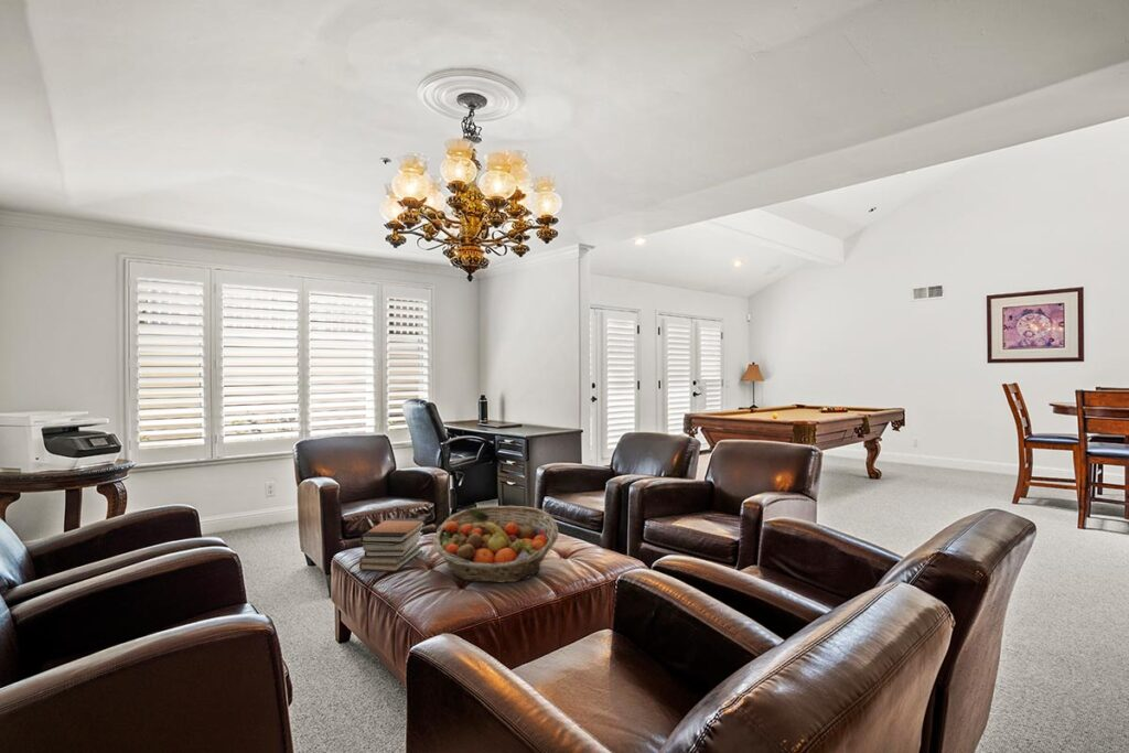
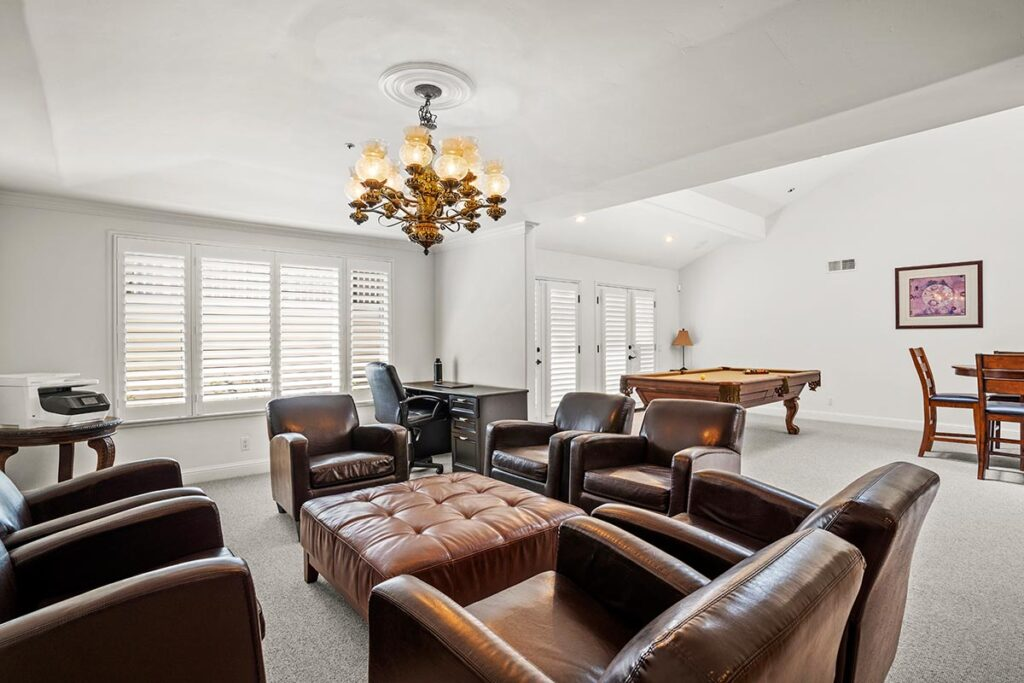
- book stack (394, 542)
- fruit basket (496, 542)
